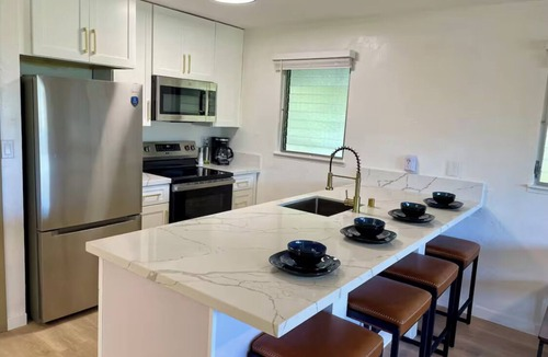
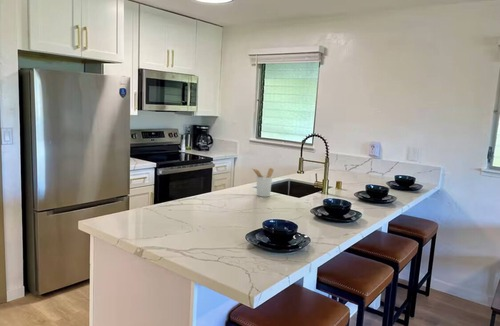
+ utensil holder (261, 181)
